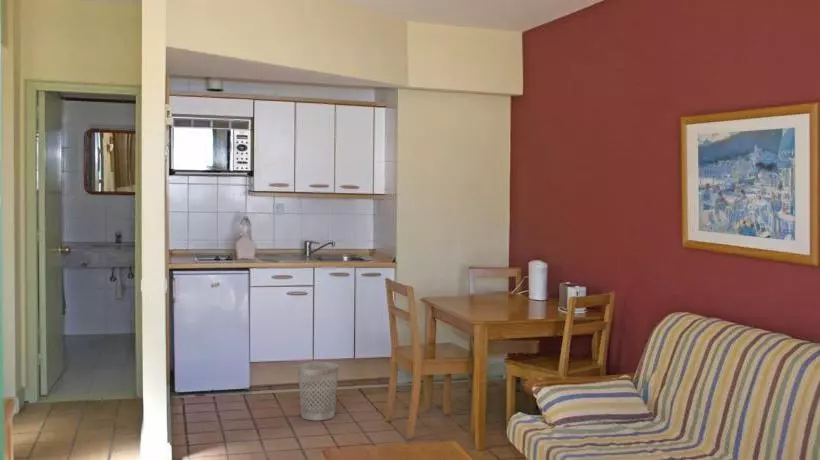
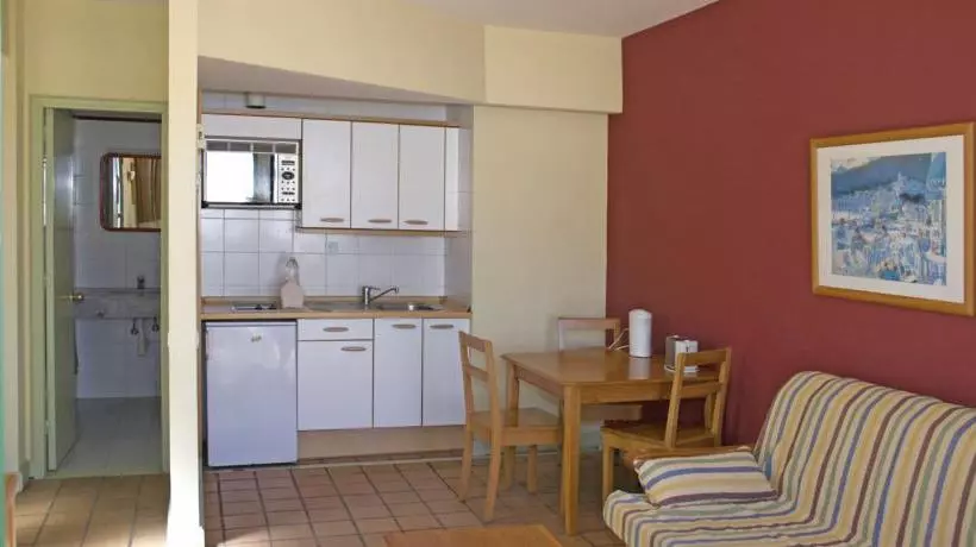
- wastebasket (318, 391)
